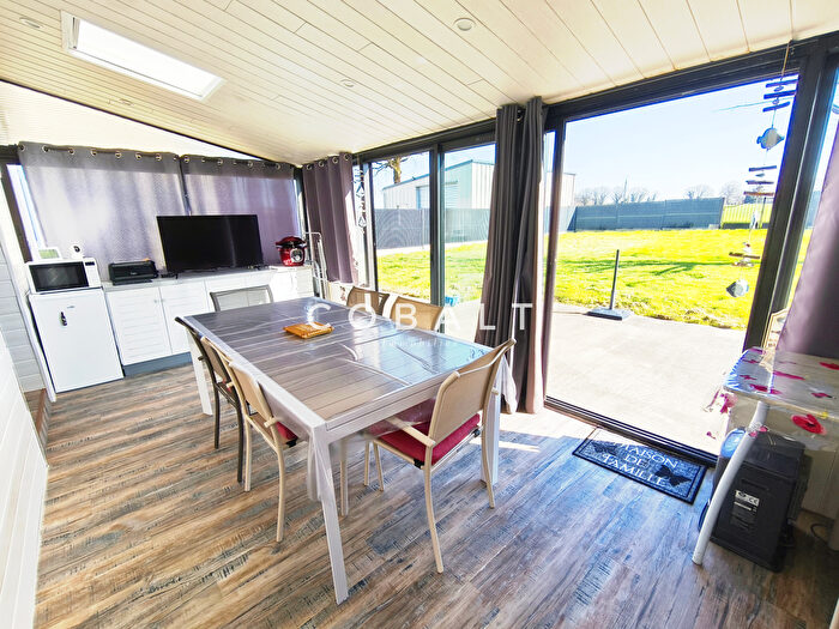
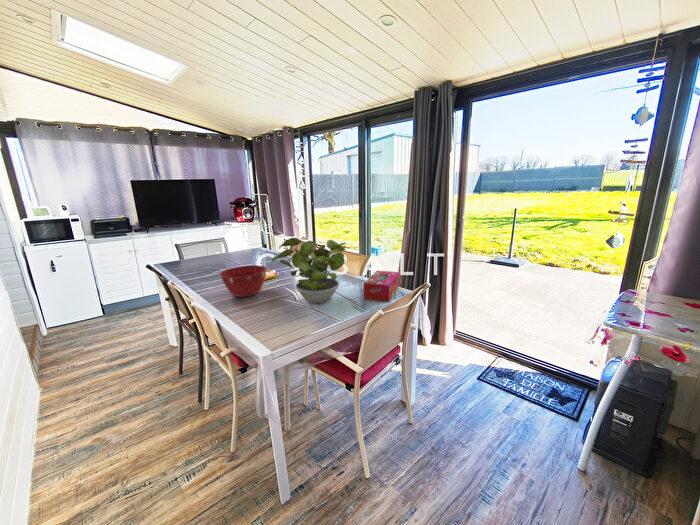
+ mixing bowl (245, 282)
+ potted plant (312, 268)
+ tissue box (382, 284)
